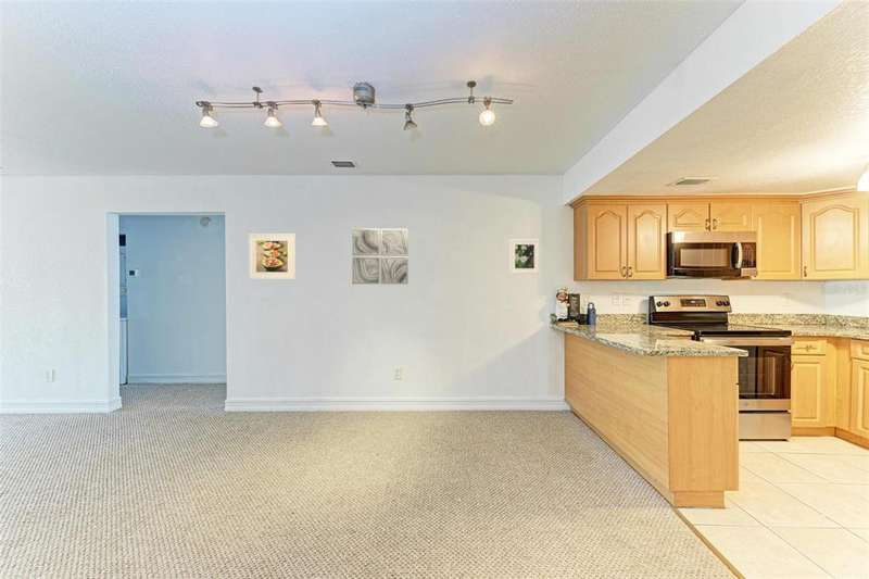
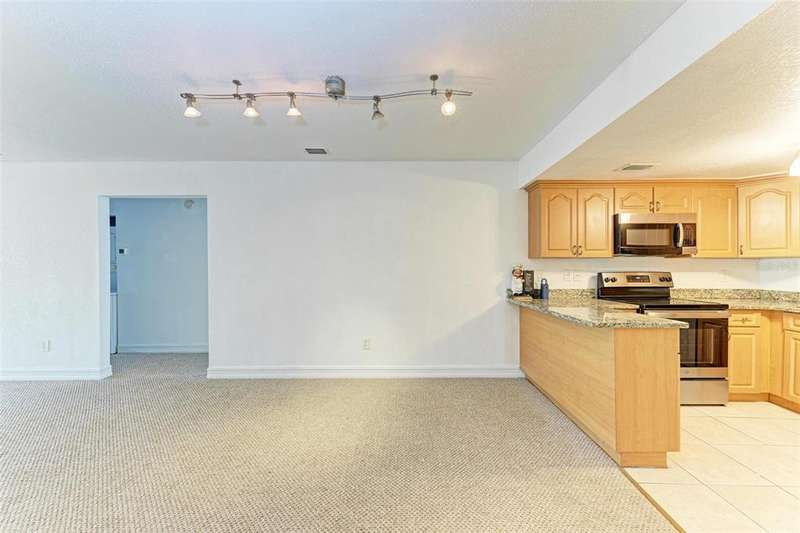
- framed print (272, 256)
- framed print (524, 256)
- wall art (379, 257)
